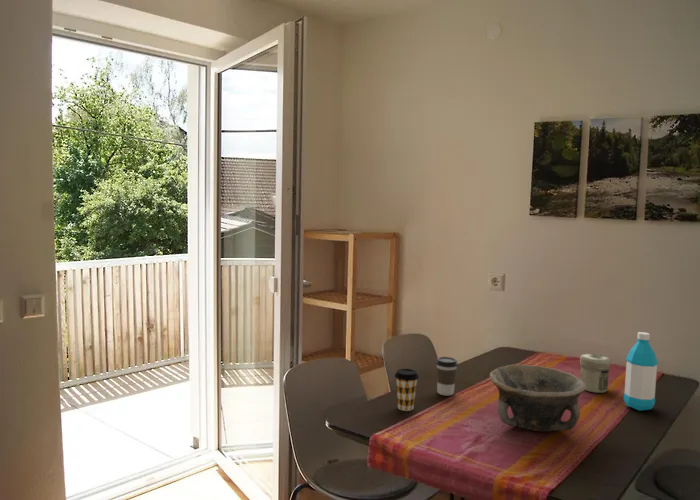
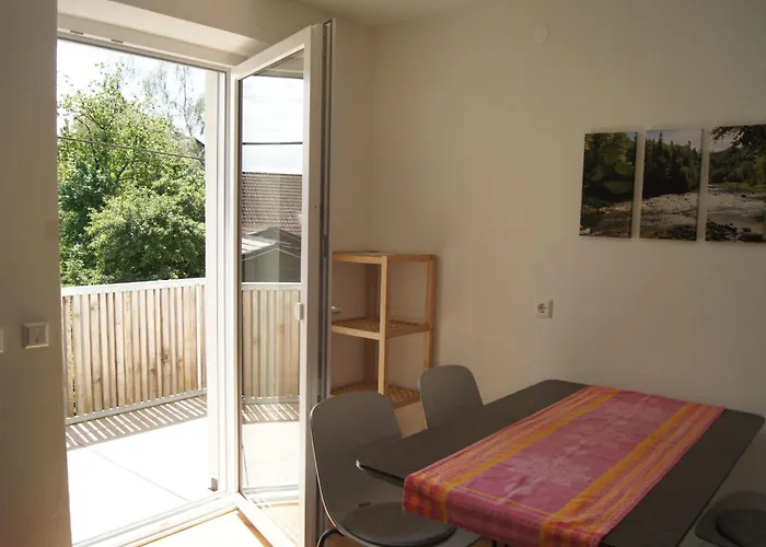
- bowl (534, 401)
- coffee cup (406, 389)
- water bottle (641, 370)
- jar (594, 372)
- coffee cup (446, 376)
